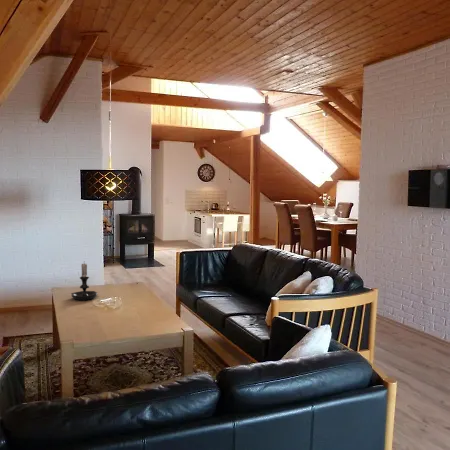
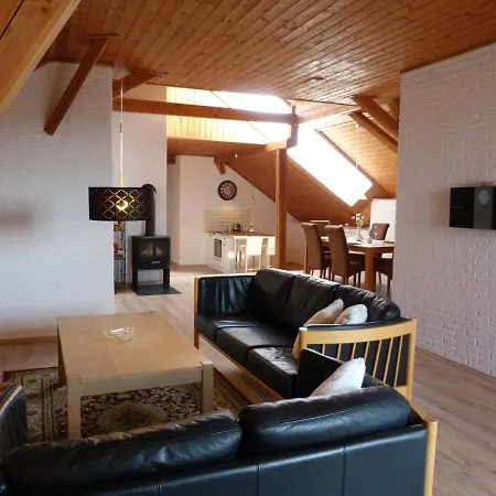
- candle holder (84, 279)
